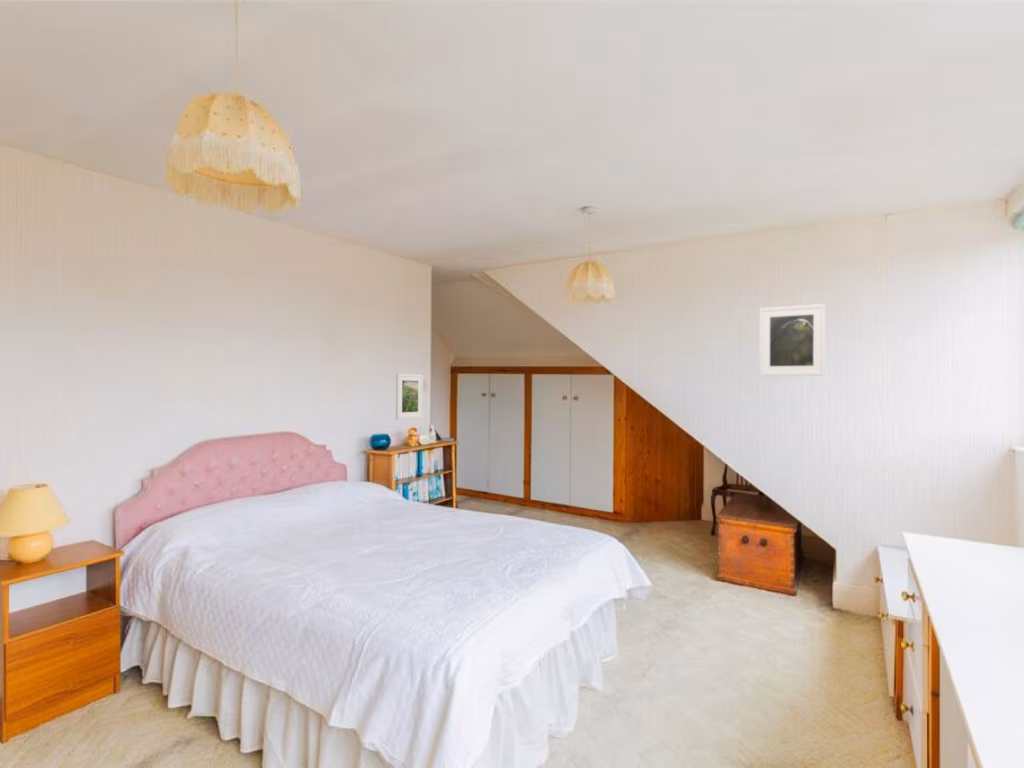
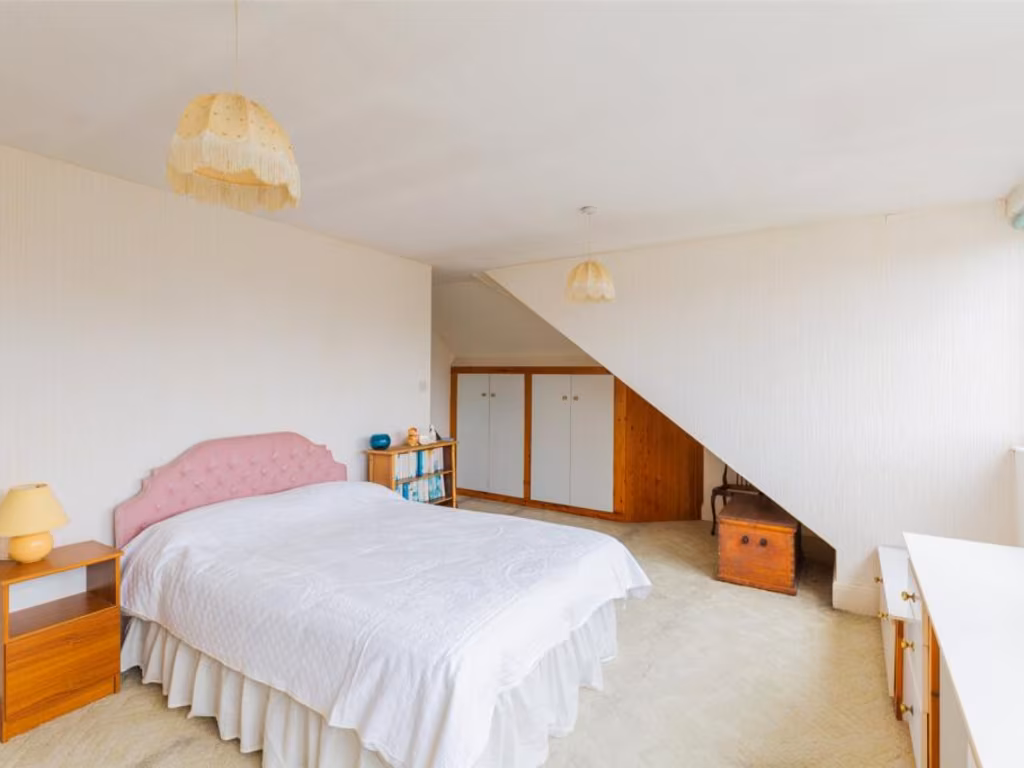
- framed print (409, 396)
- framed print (791, 340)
